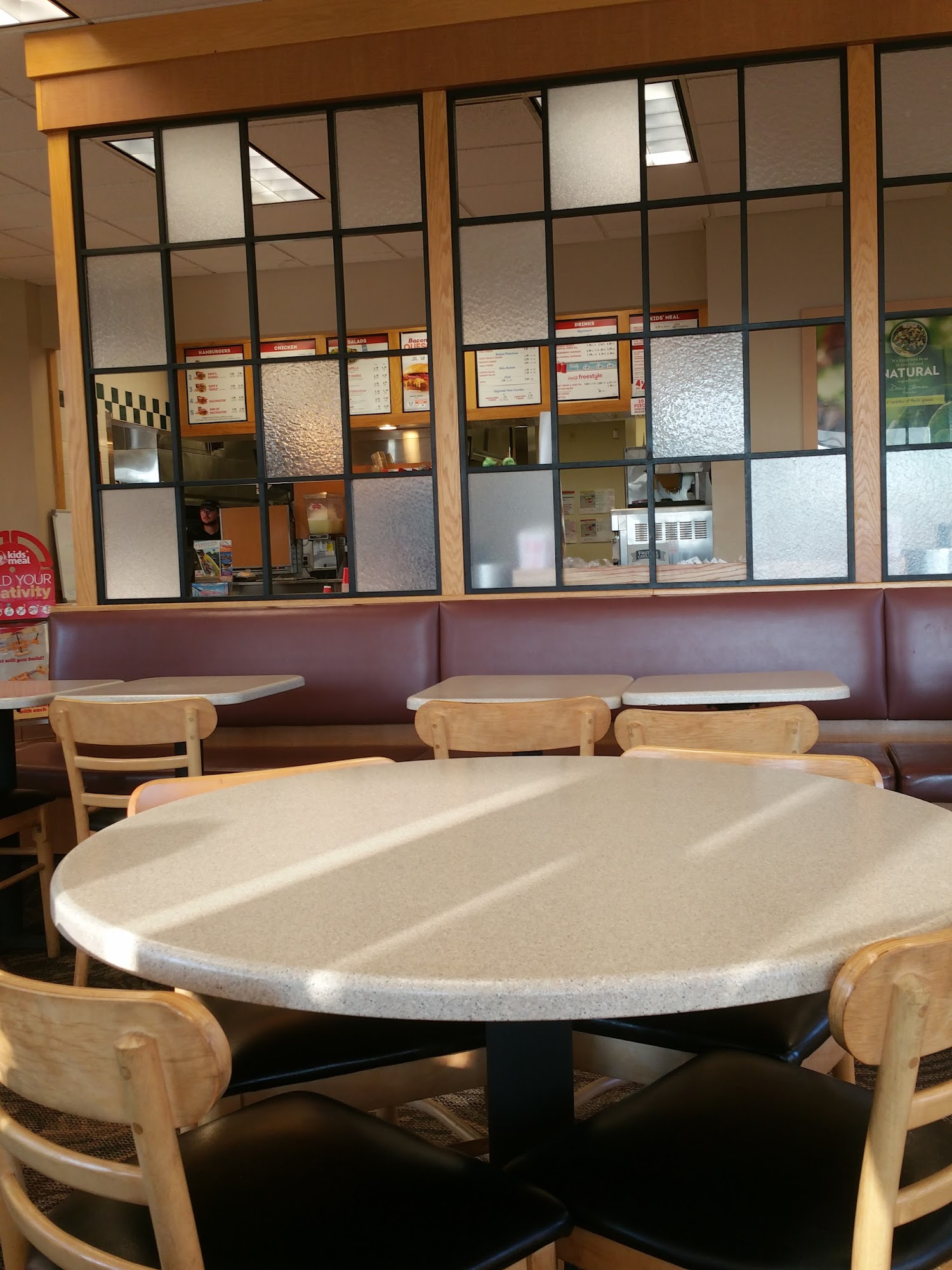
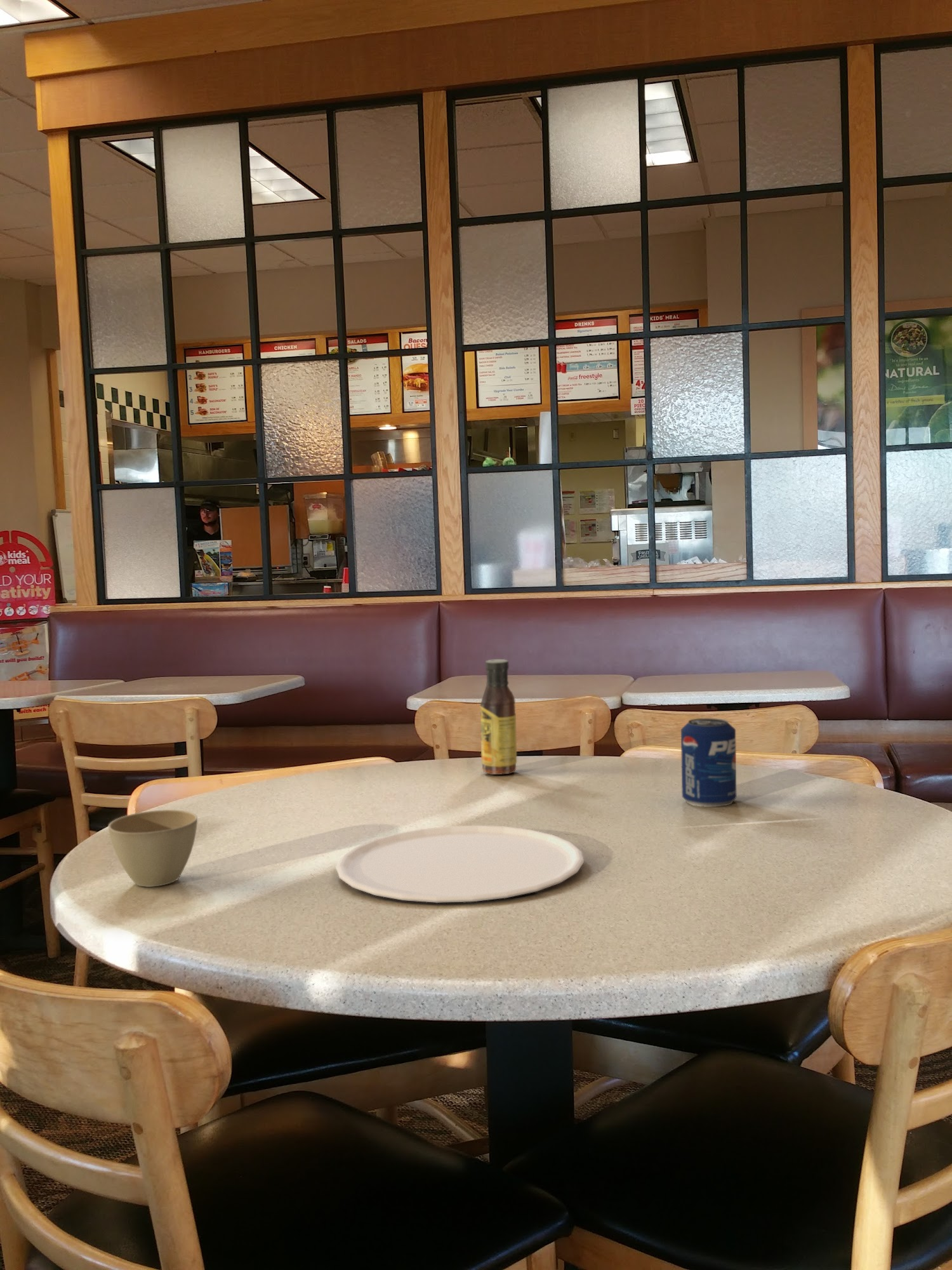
+ plate (460, 862)
+ beverage can (708, 761)
+ flower pot (155, 850)
+ sauce bottle (498, 716)
